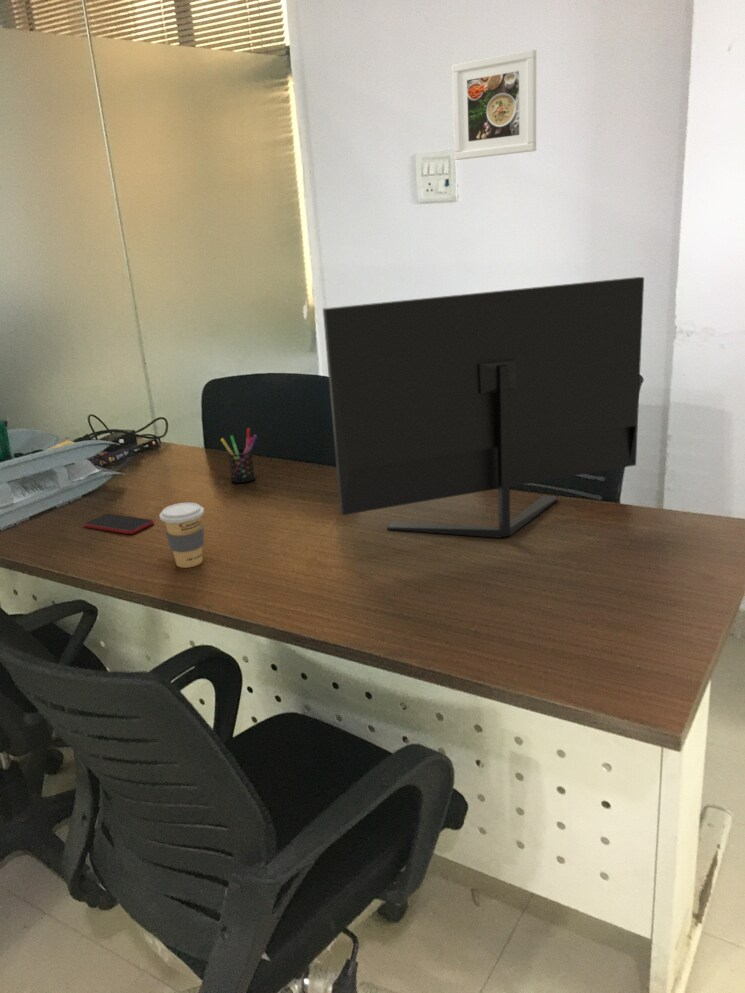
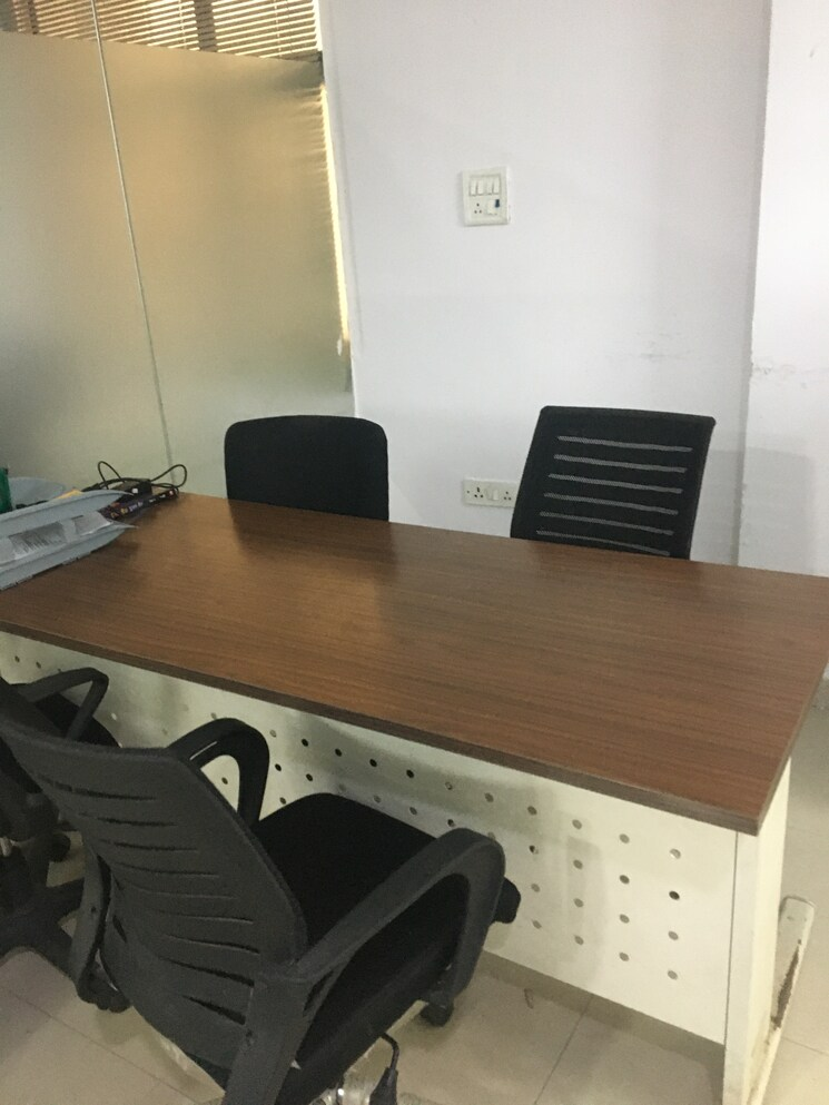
- smartphone (118, 523)
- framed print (493, 107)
- monitor (493, 414)
- coffee cup (185, 535)
- pen holder (240, 455)
